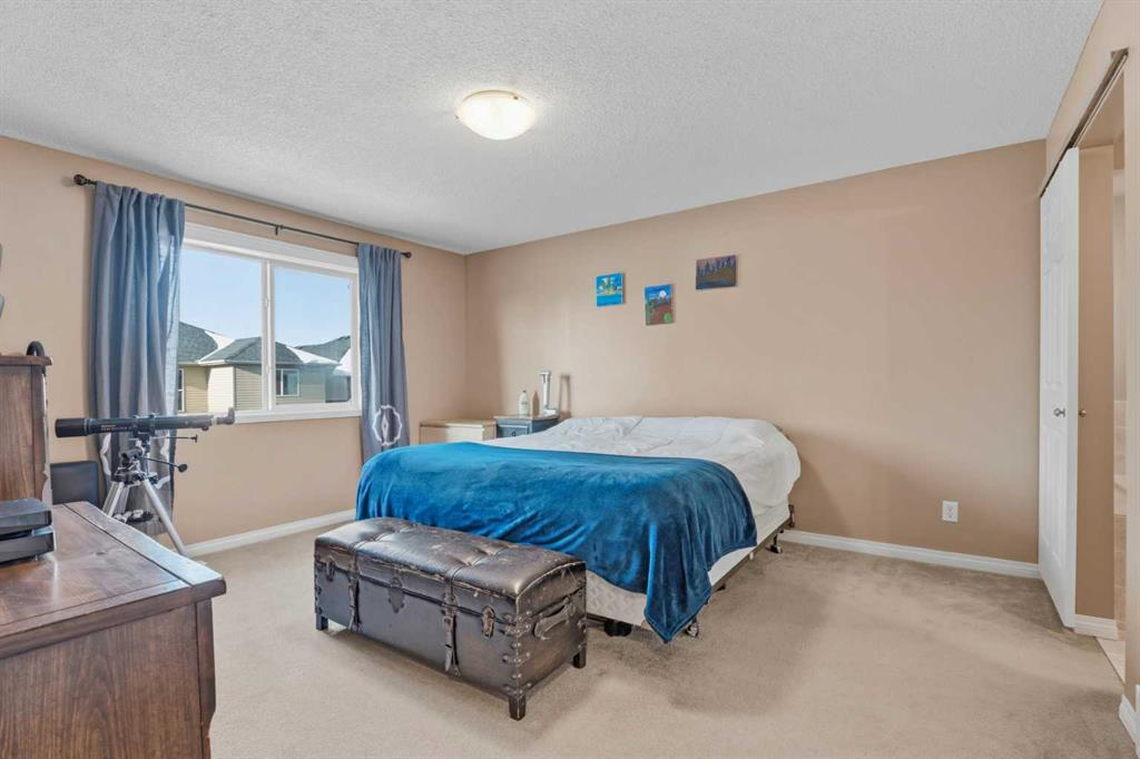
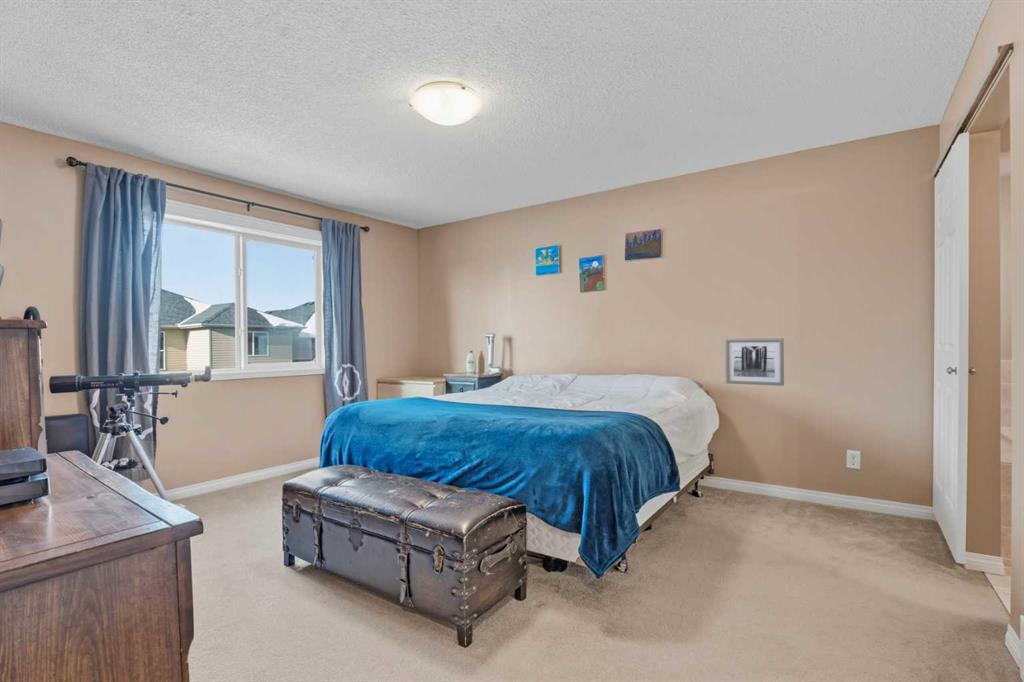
+ wall art (753, 361)
